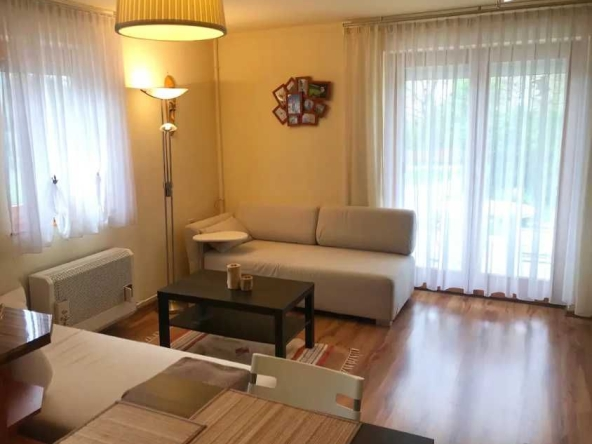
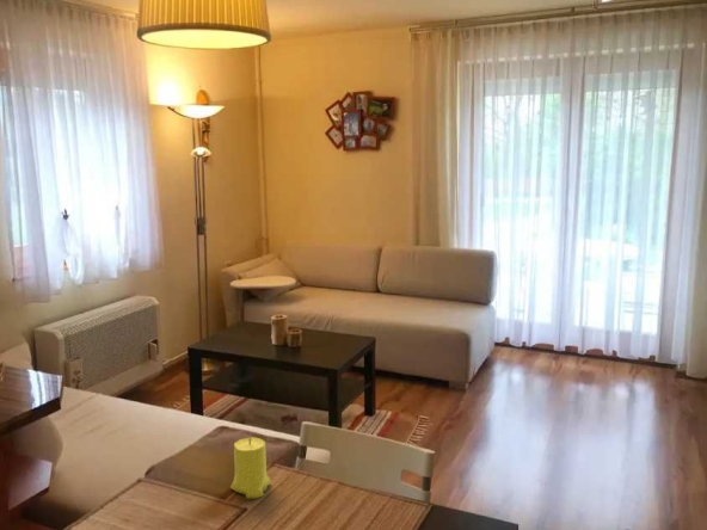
+ candle (247, 463)
